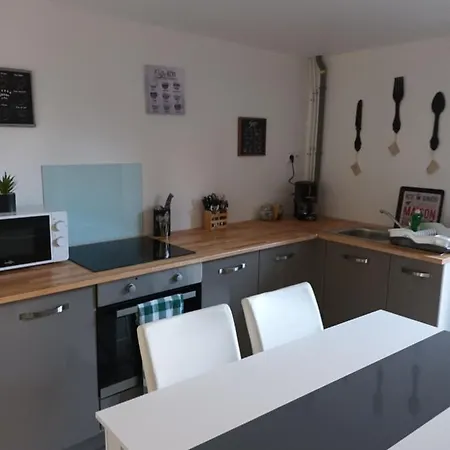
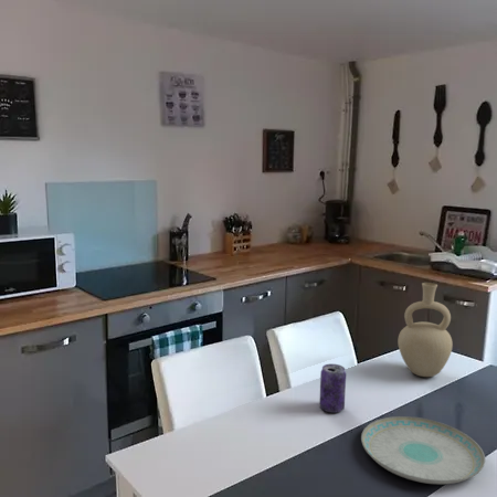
+ vase (425, 329)
+ plate (420, 448)
+ beverage can (332, 387)
